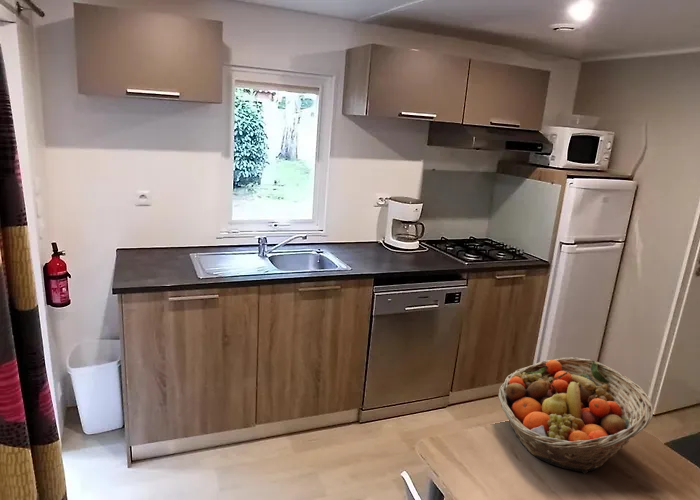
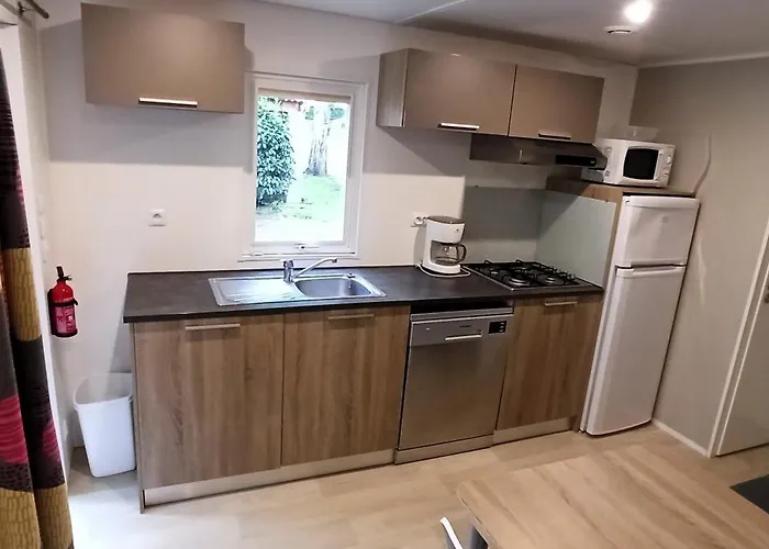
- fruit basket (568, 408)
